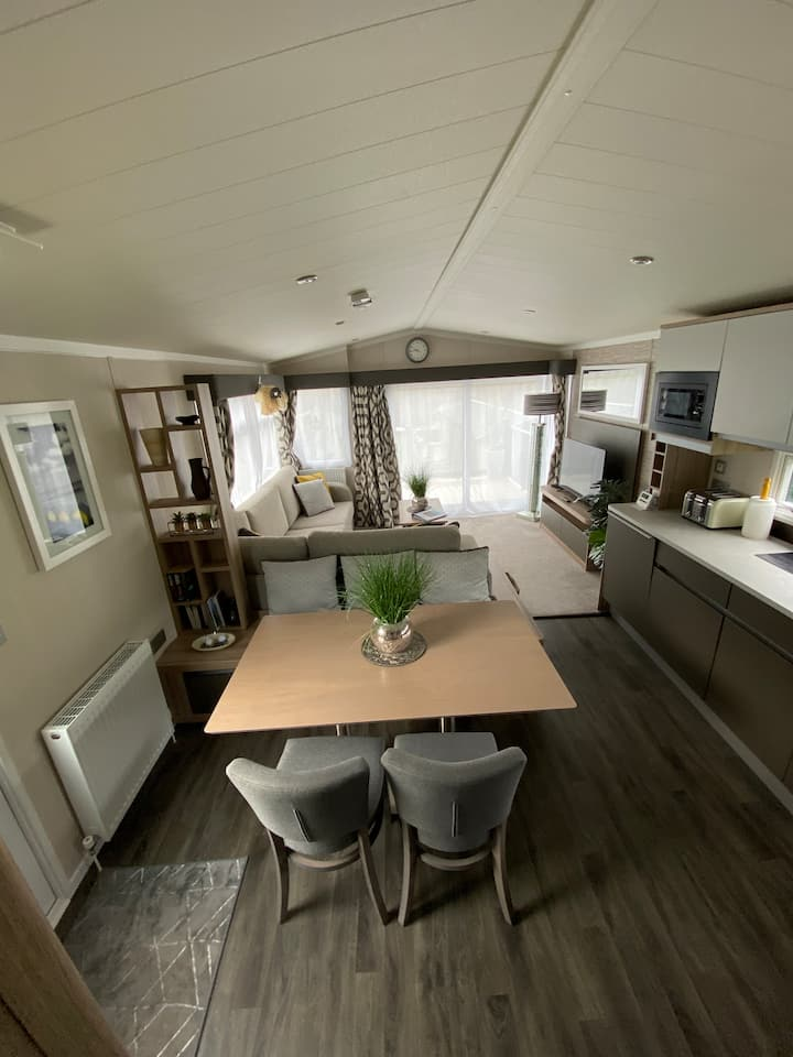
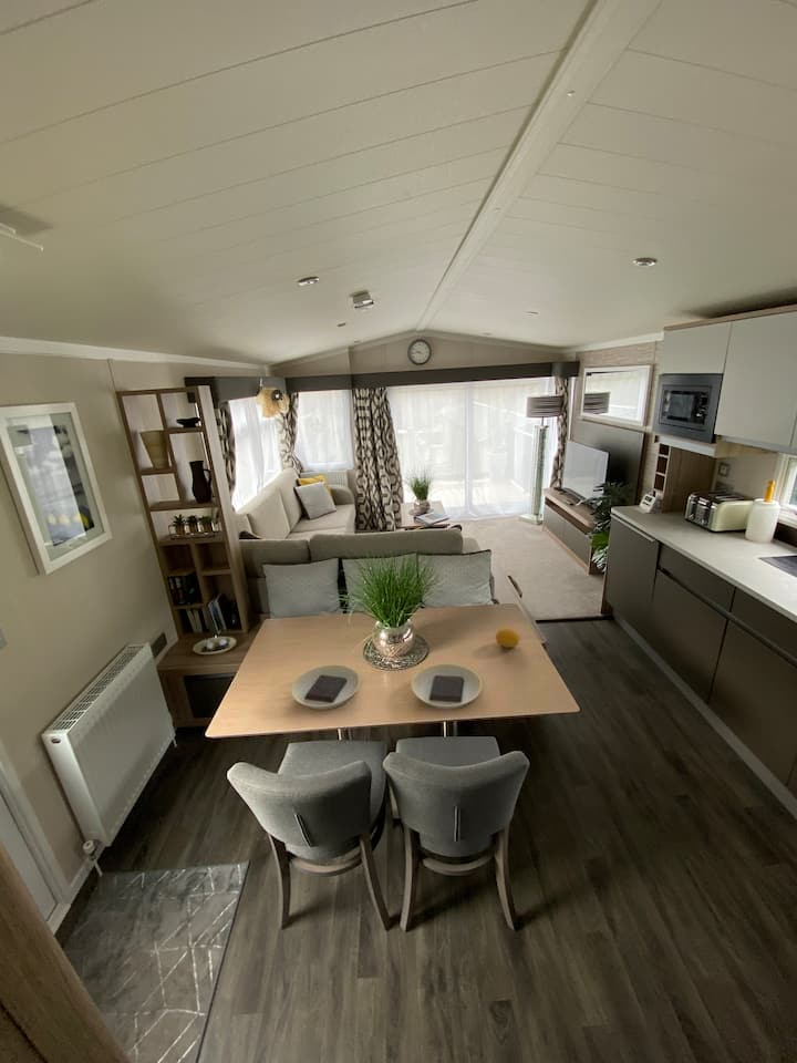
+ plate (446, 688)
+ plate (325, 688)
+ fruit (507, 637)
